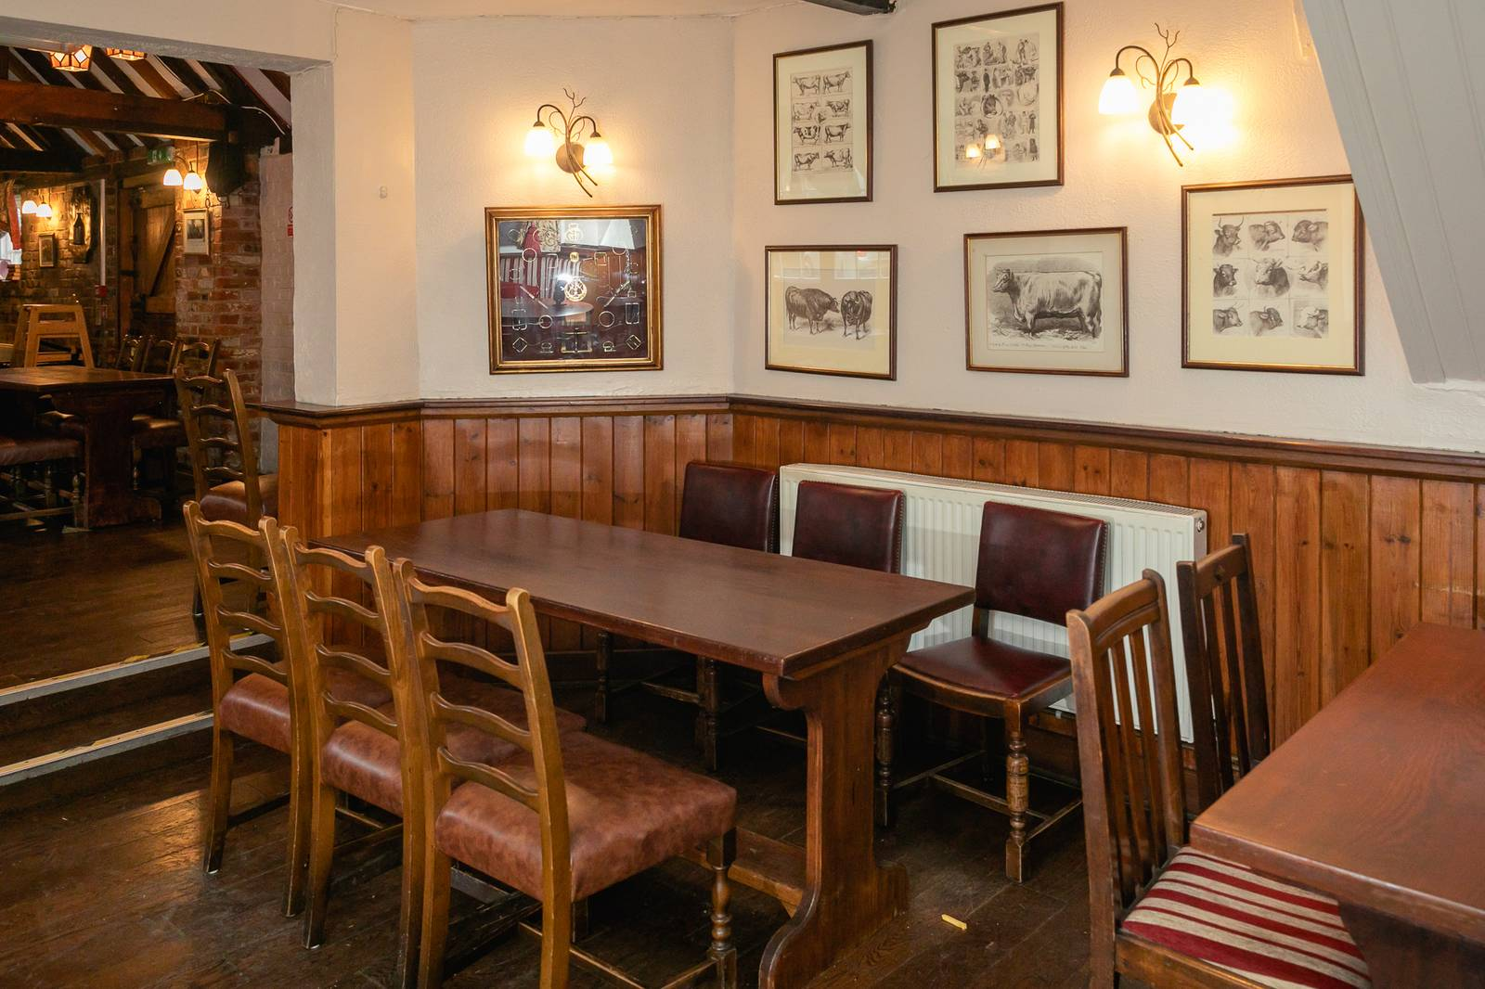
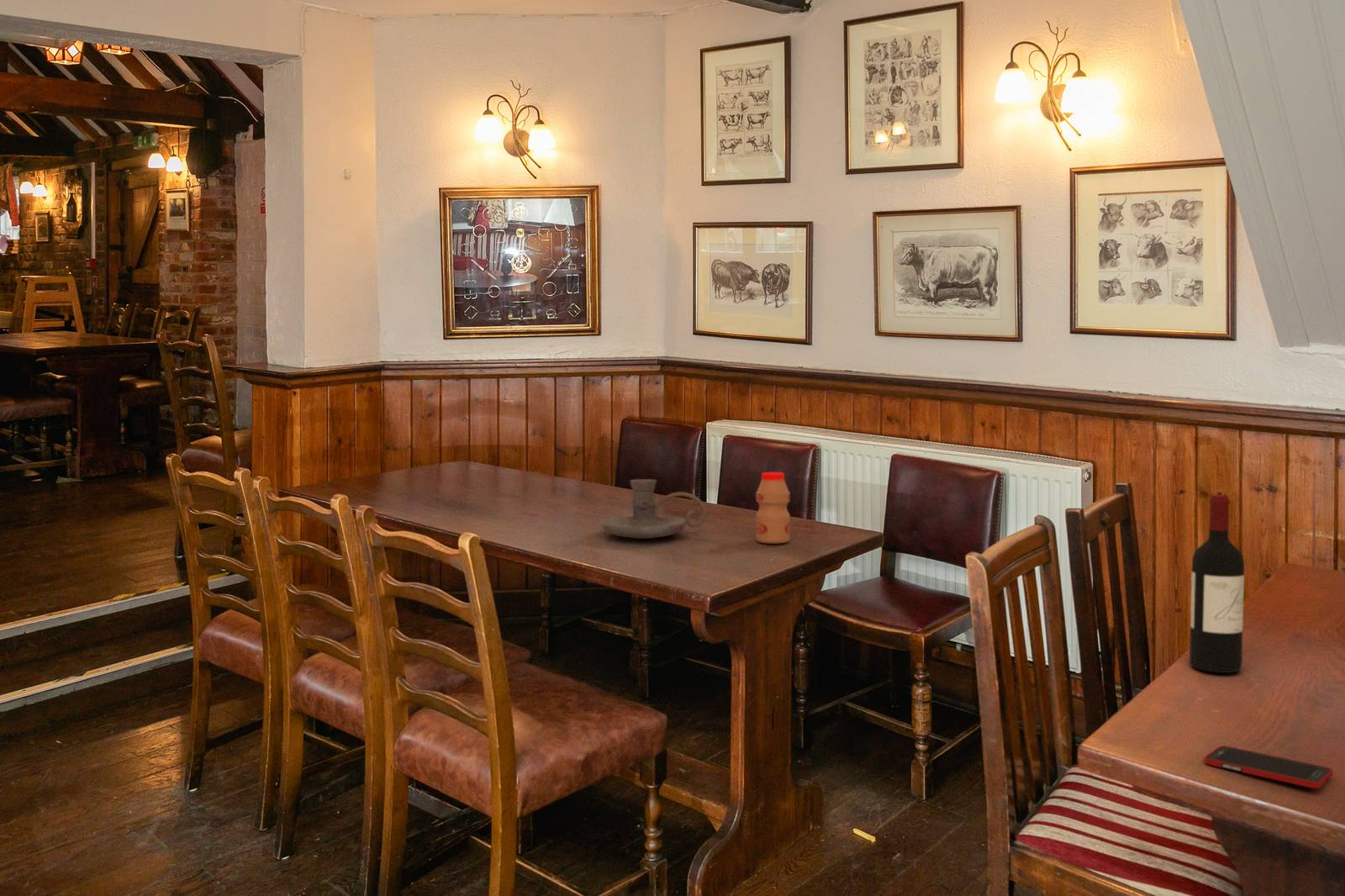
+ wine bottle (1217, 582)
+ candle holder (653, 508)
+ bottle (773, 507)
+ cell phone (1267, 766)
